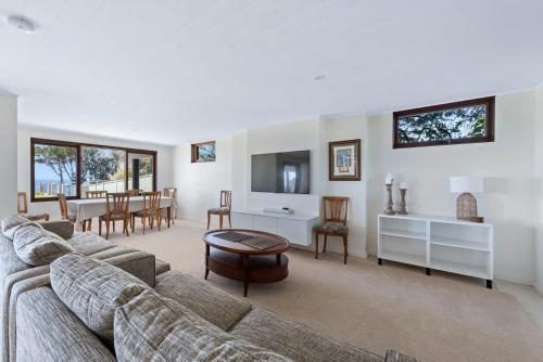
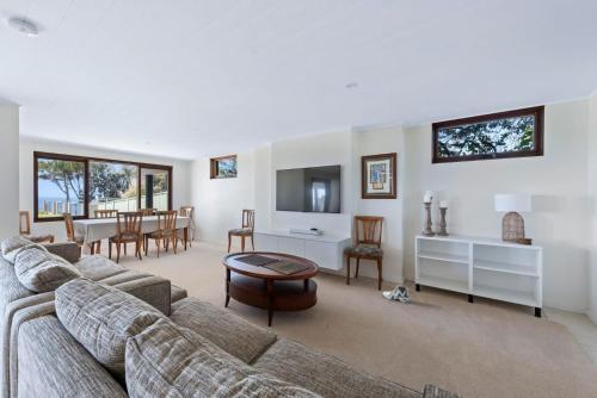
+ sneaker (395, 291)
